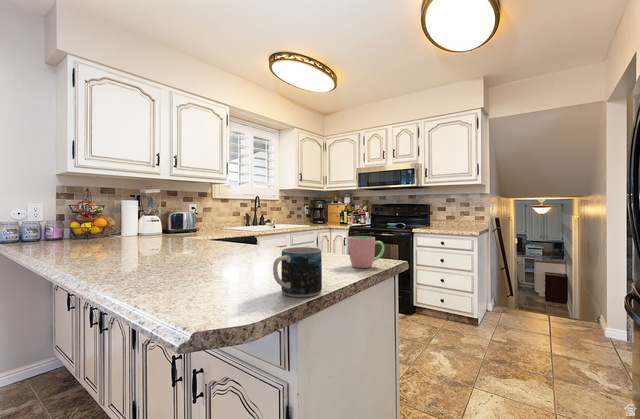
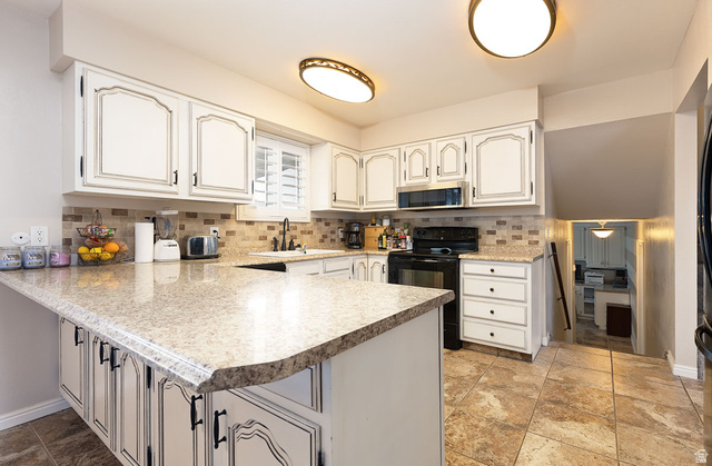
- mug (295, 272)
- cup (366, 251)
